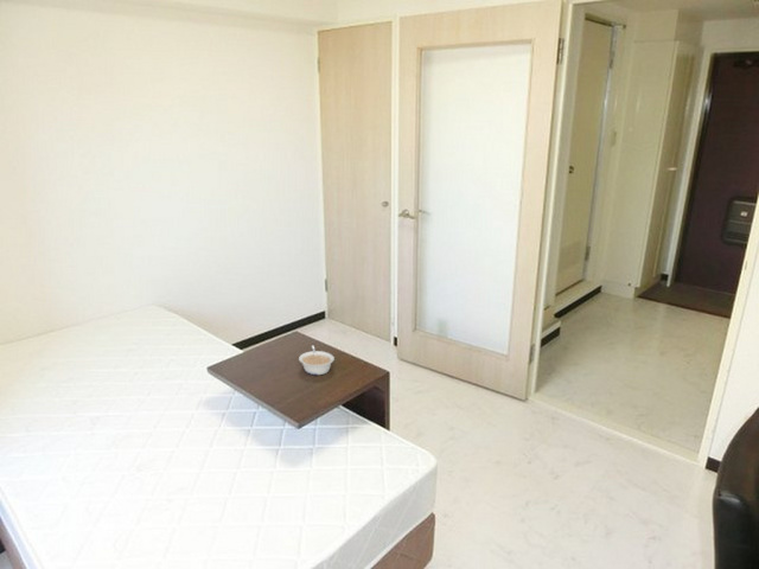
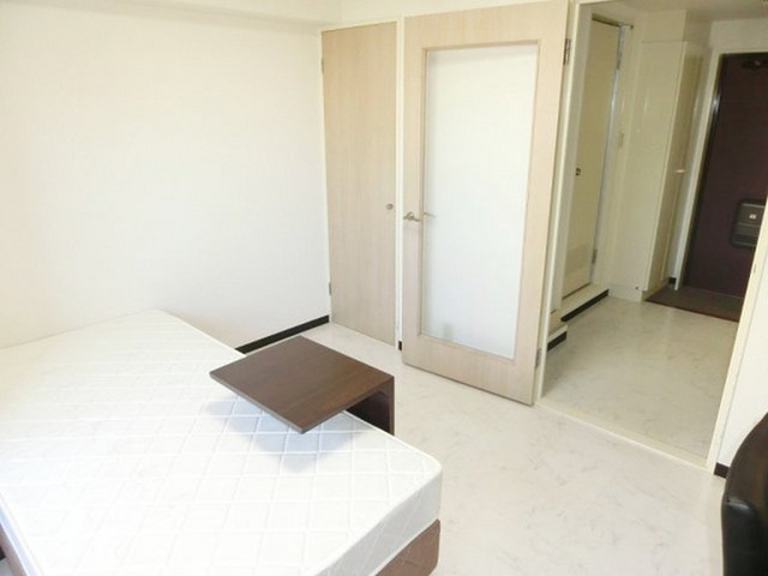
- legume (315, 362)
